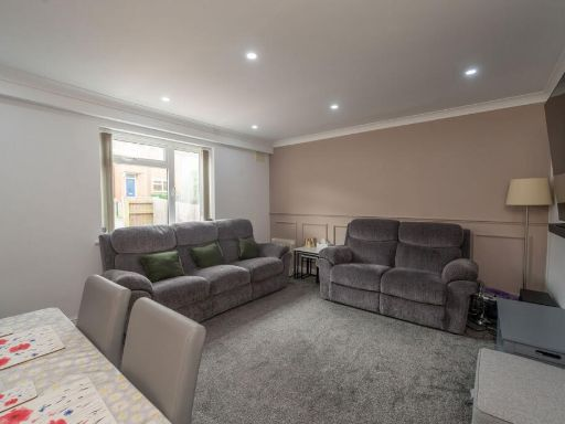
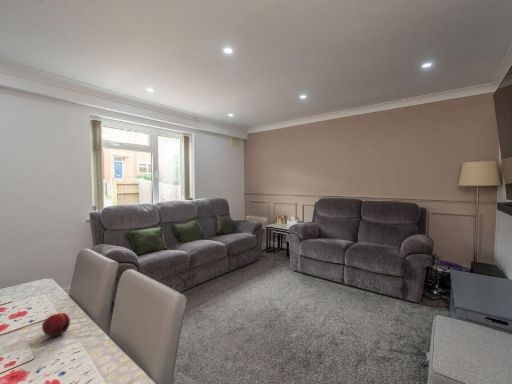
+ fruit (56, 324)
